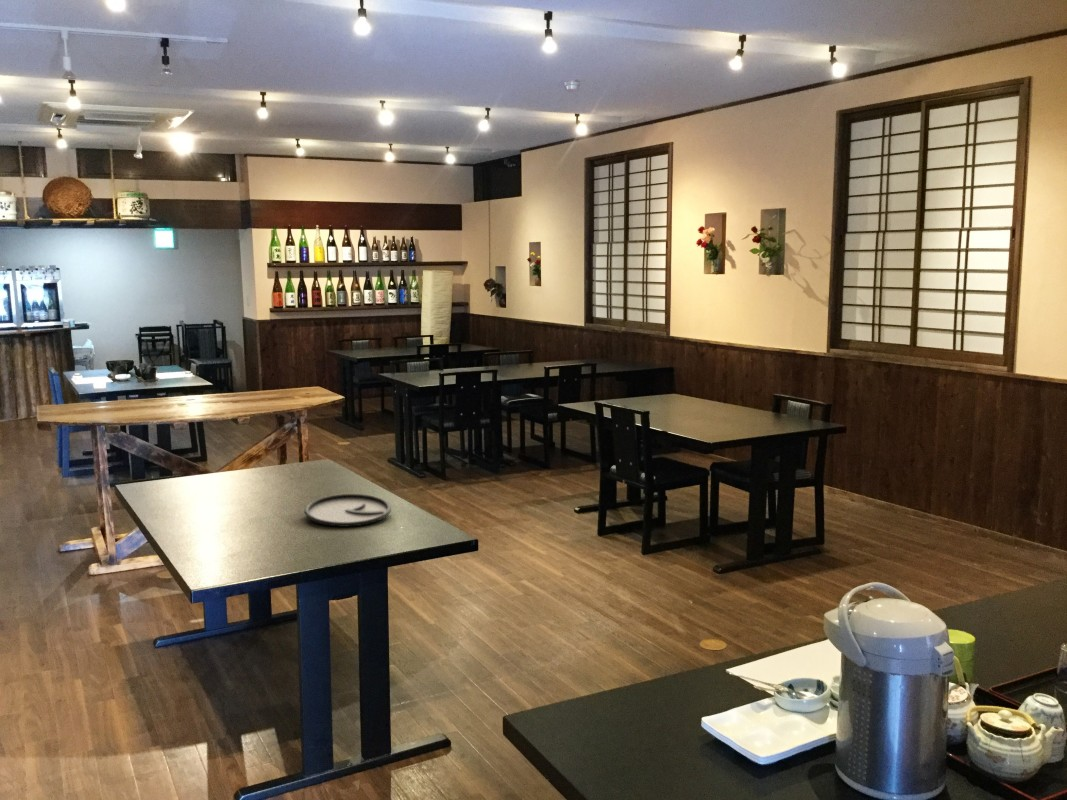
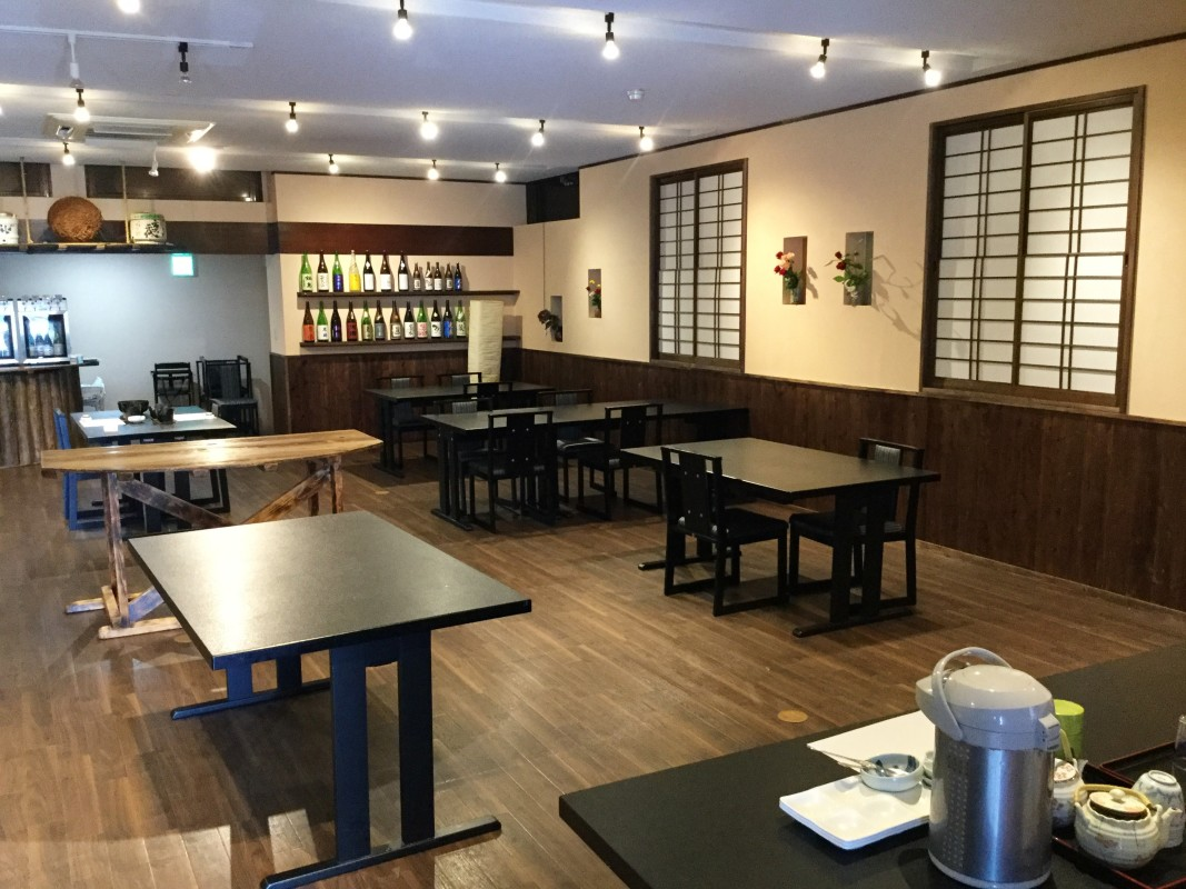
- plate (348, 509)
